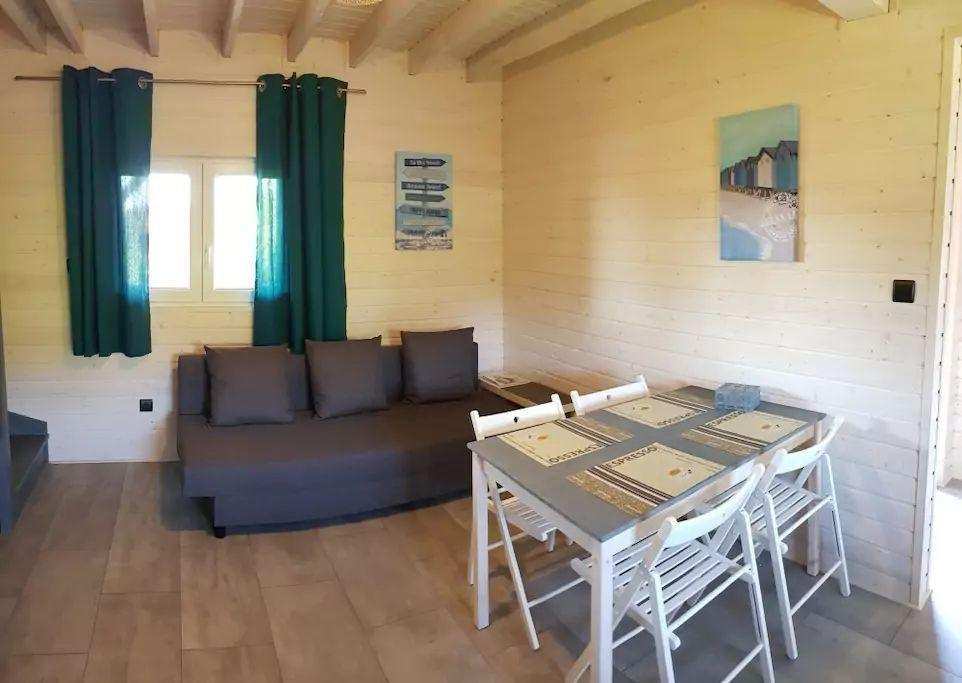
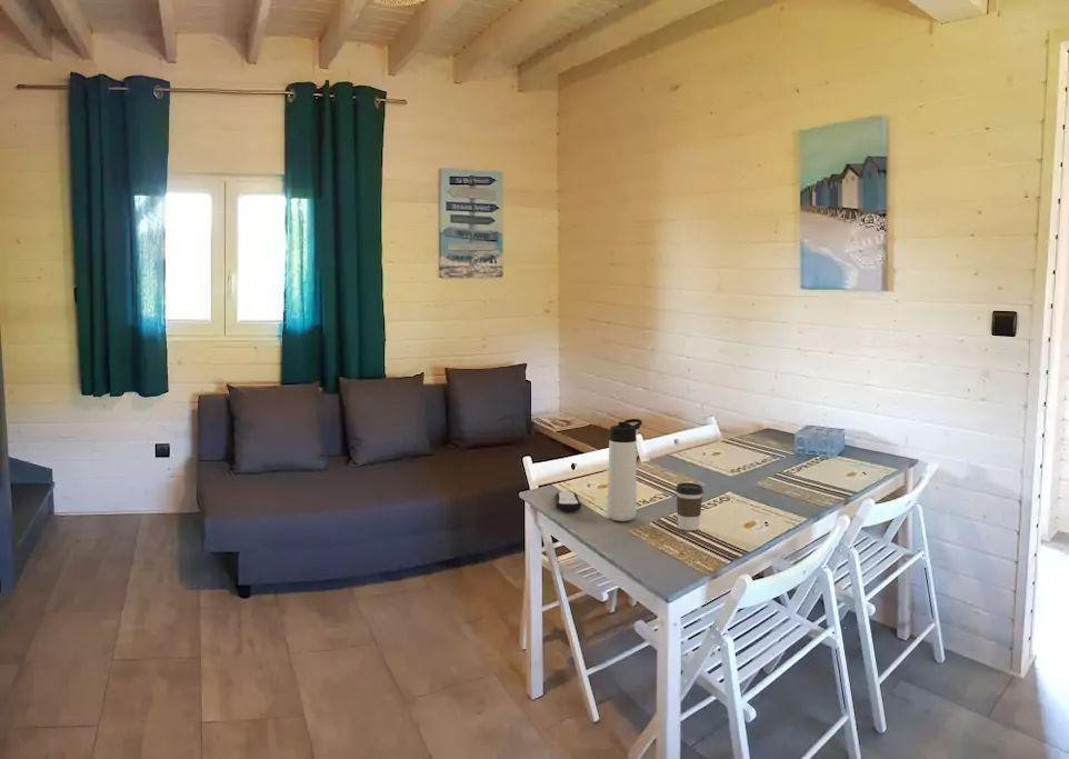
+ coffee cup (689, 506)
+ remote control (567, 500)
+ thermos bottle (626, 469)
